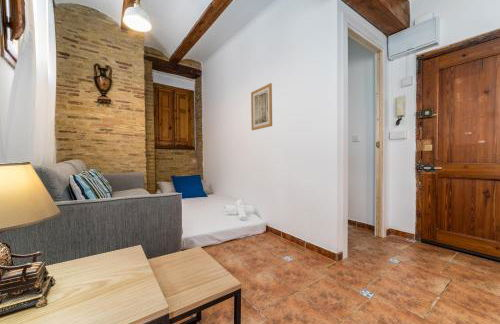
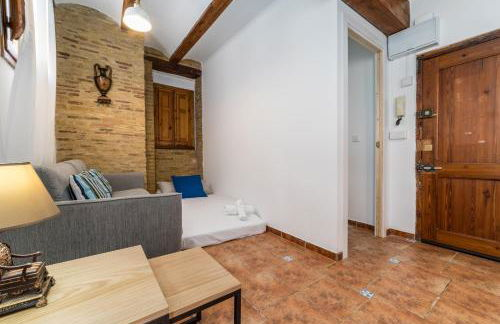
- wall art (261, 108)
